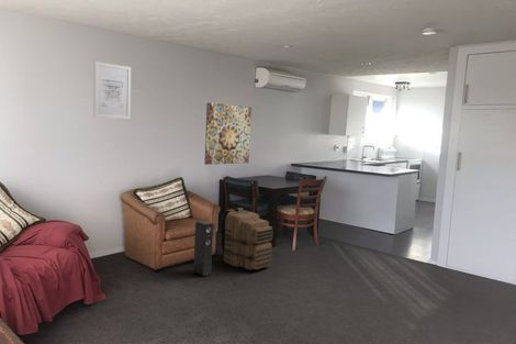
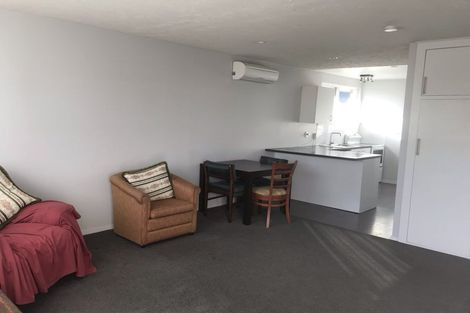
- wall art (112, 91)
- wall art (228, 134)
- backpack (245, 237)
- speaker (203, 247)
